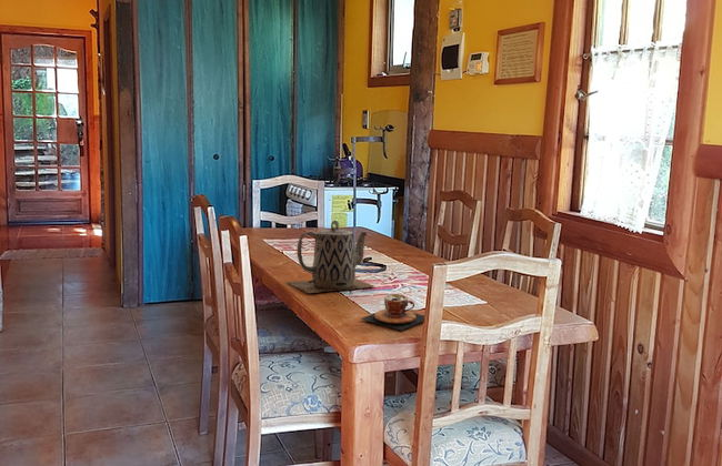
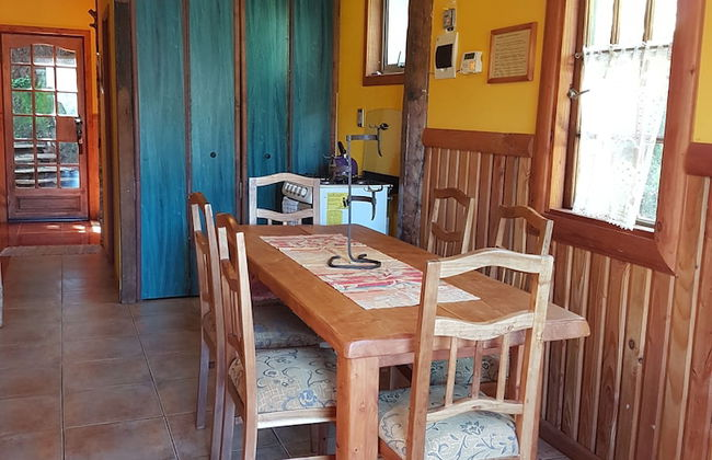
- teapot (331, 252)
- teacup (395, 307)
